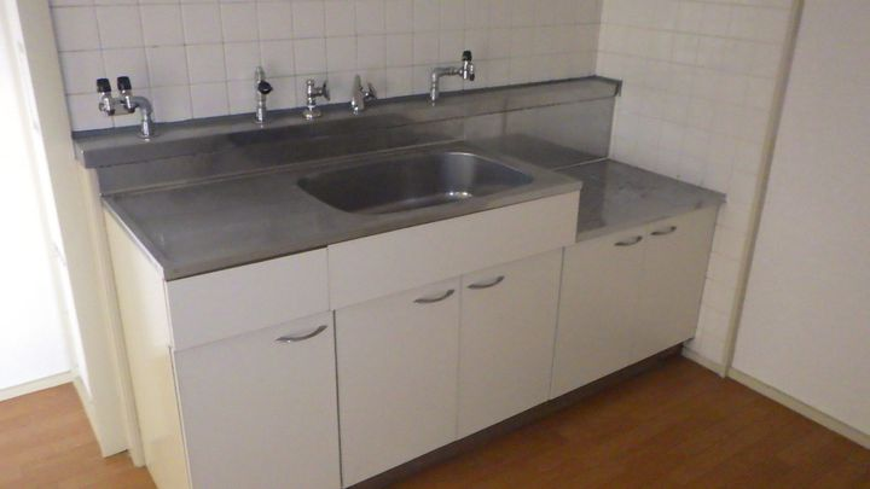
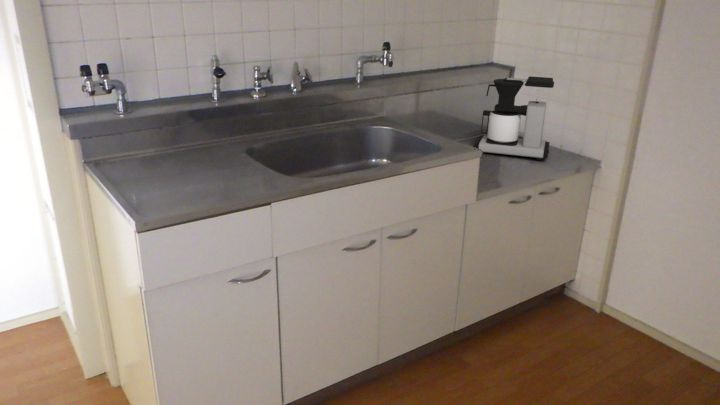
+ coffee maker (515, 116)
